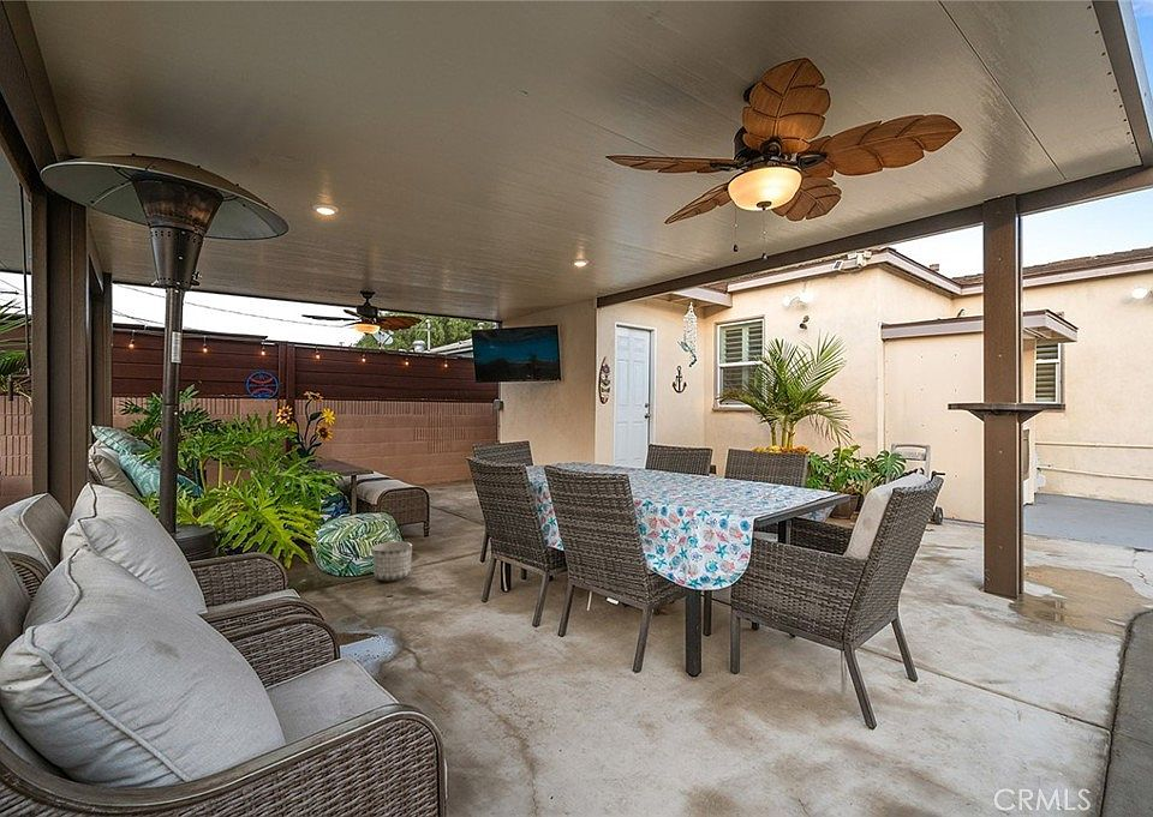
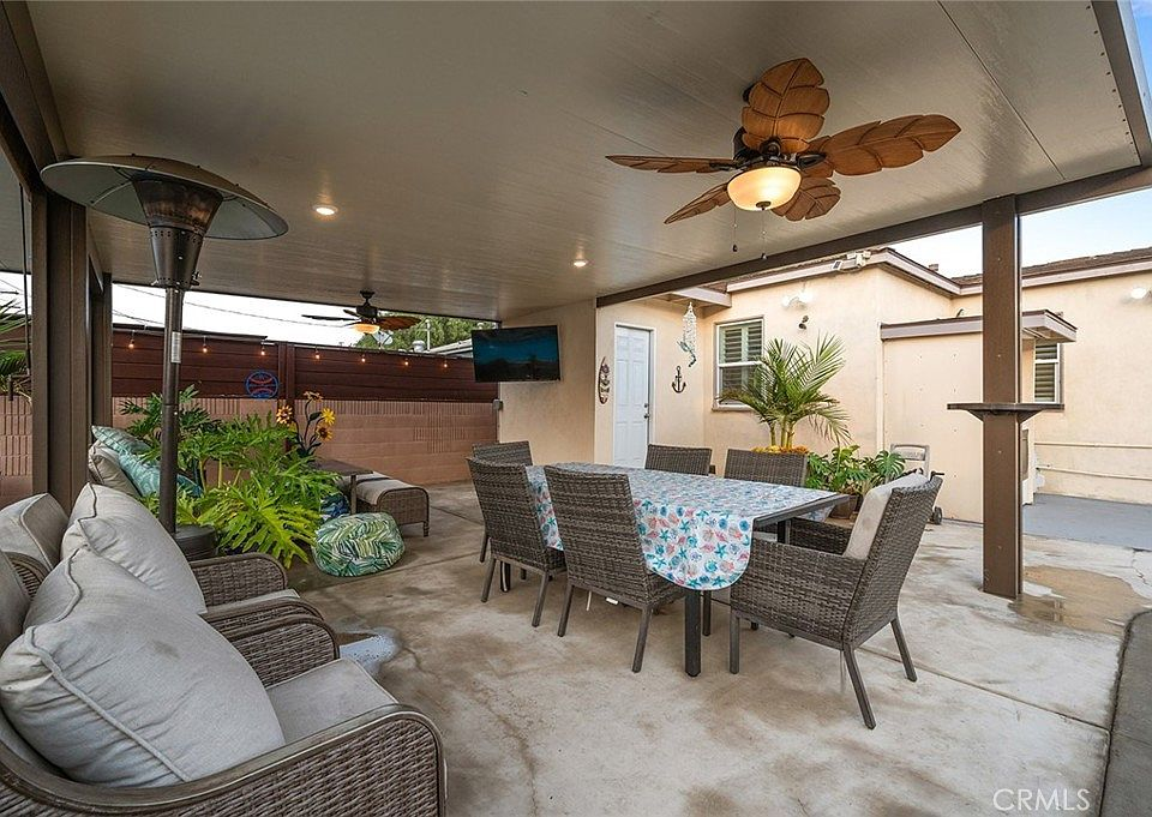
- planter (392, 561)
